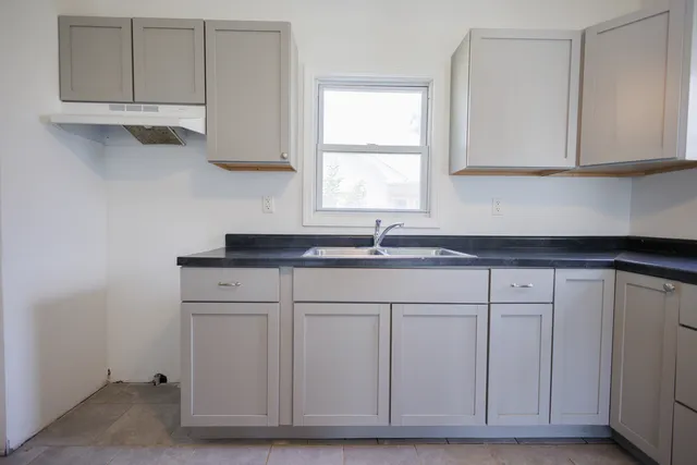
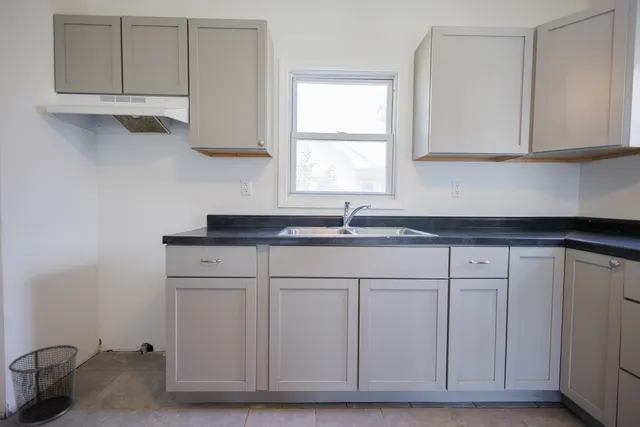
+ waste bin (46, 383)
